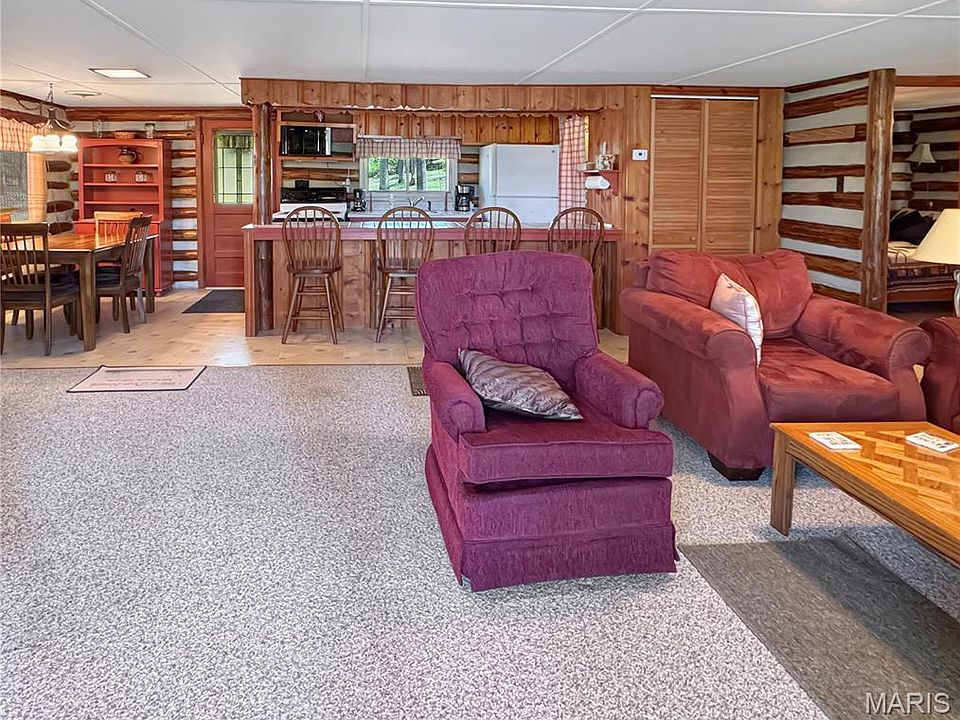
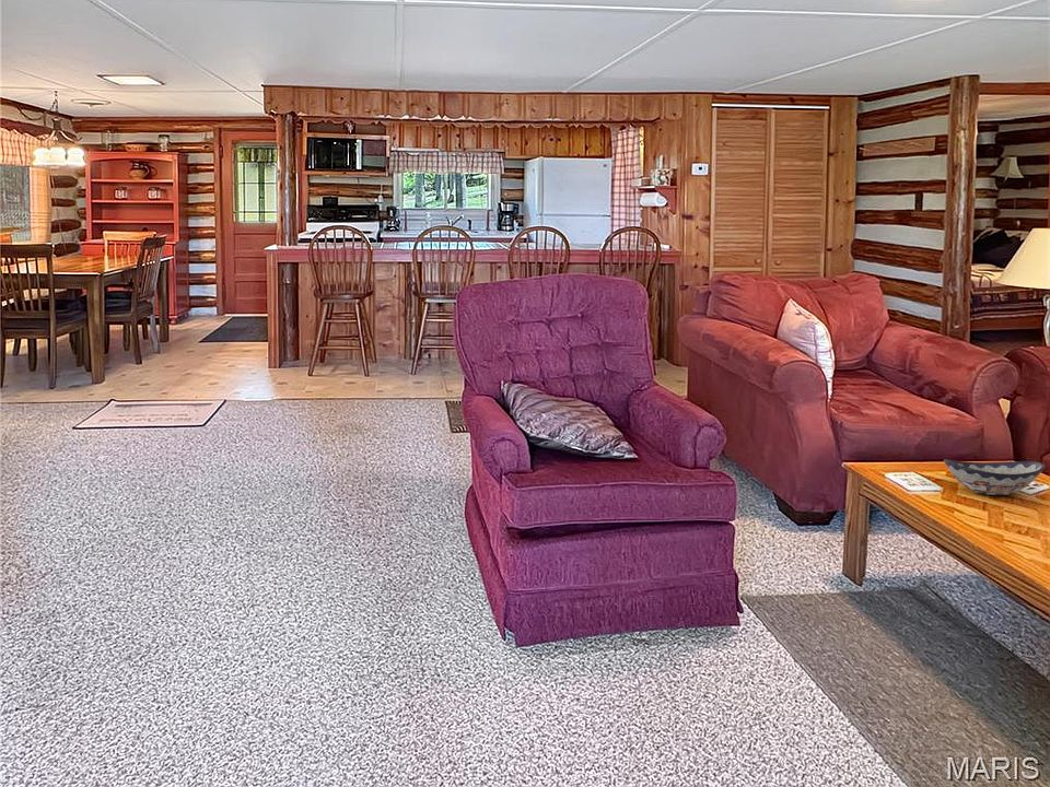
+ decorative bowl (992, 477)
